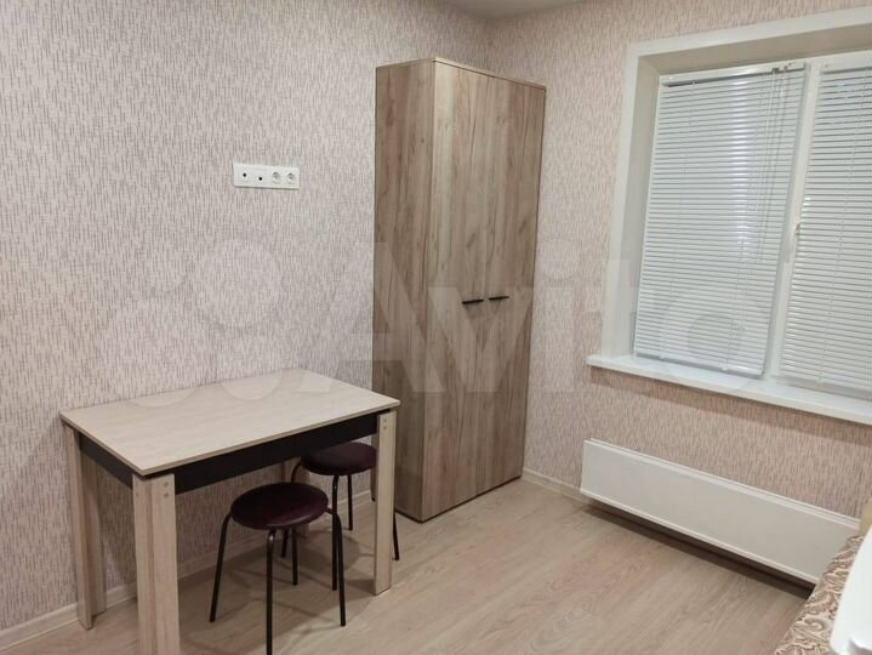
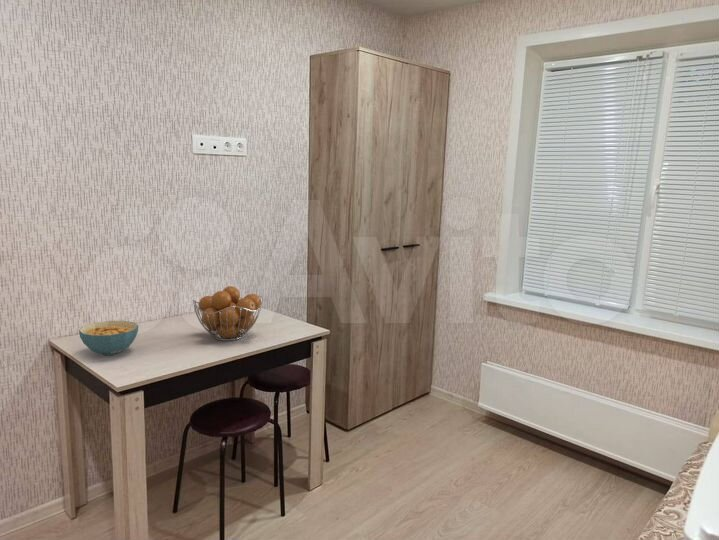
+ cereal bowl (109, 340)
+ fruit basket (228, 313)
